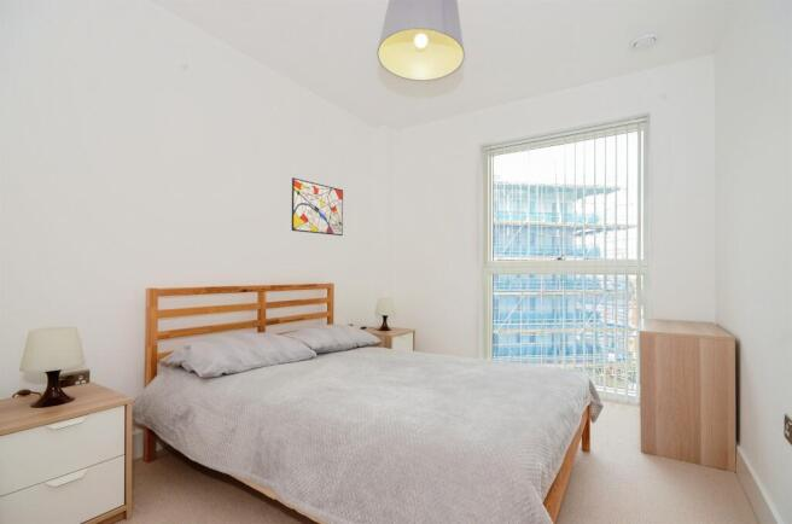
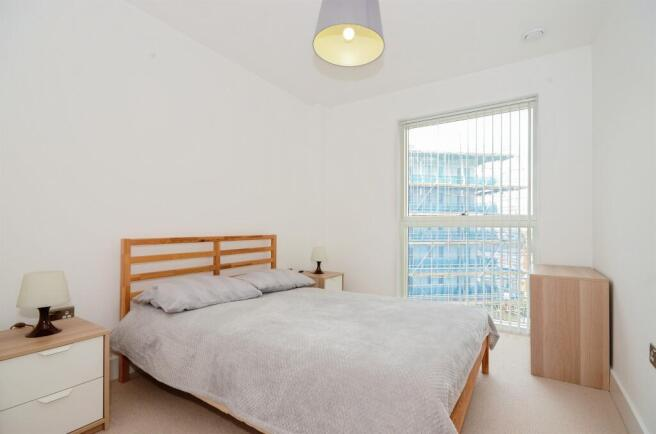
- wall art (319, 209)
